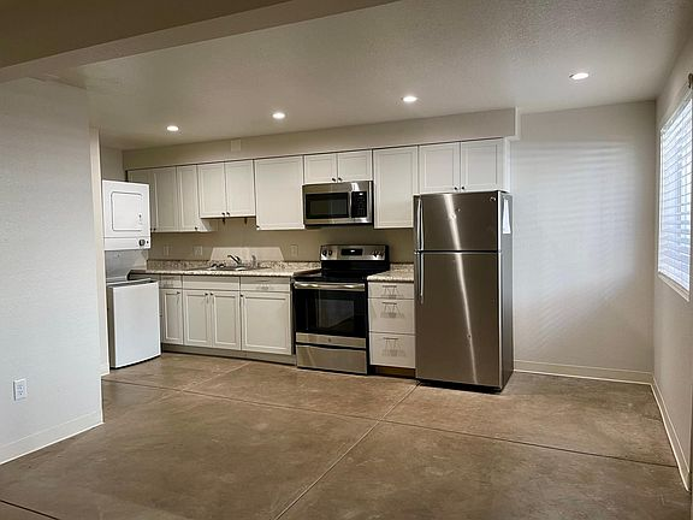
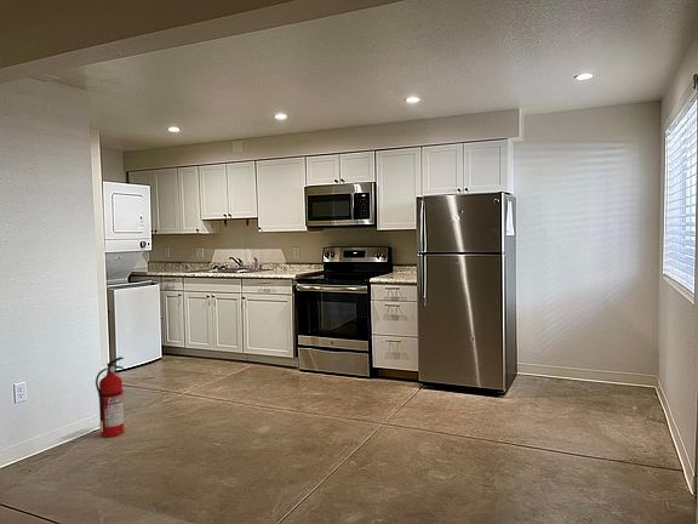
+ fire extinguisher (110, 397)
